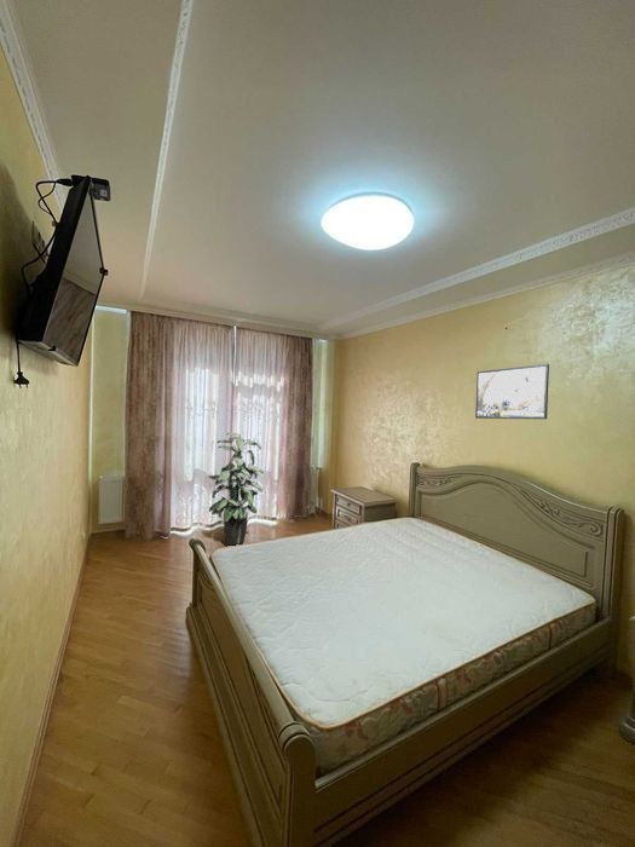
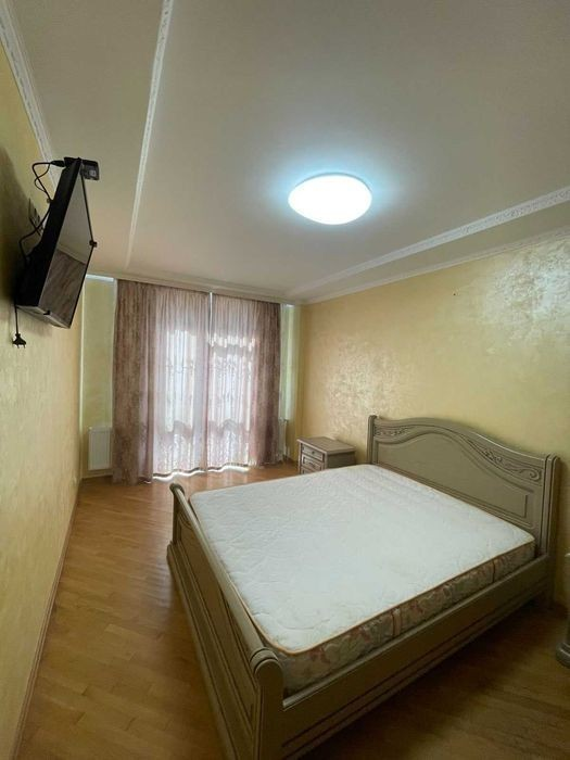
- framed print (508, 393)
- indoor plant (235, 486)
